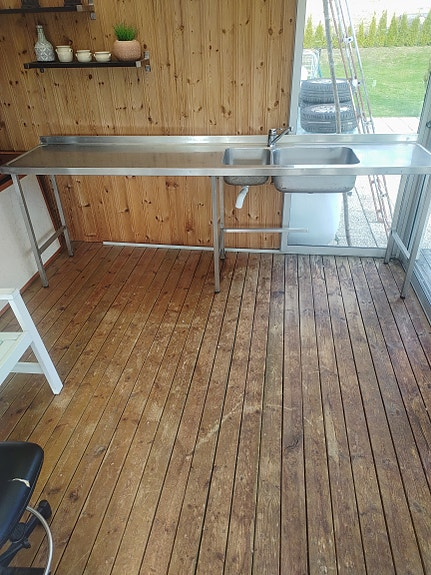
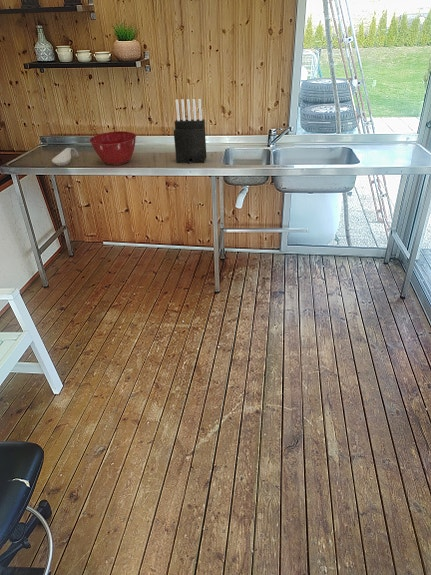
+ mixing bowl (115, 149)
+ spoon rest (65, 156)
+ knife block (189, 132)
